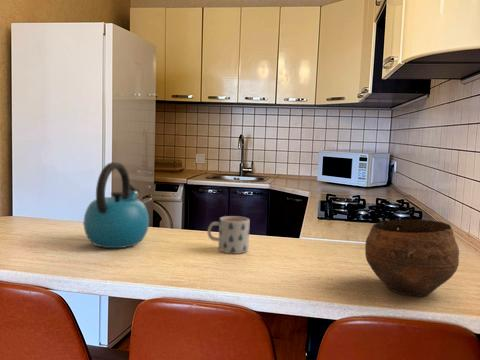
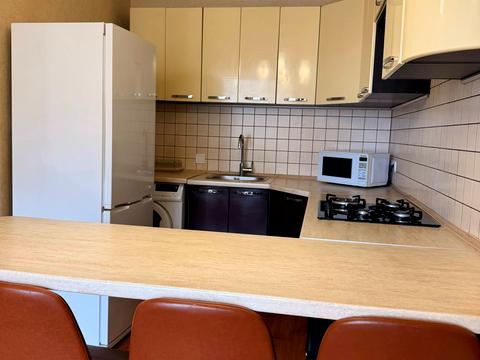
- bowl (410, 255)
- mug (228, 234)
- kettle (119, 202)
